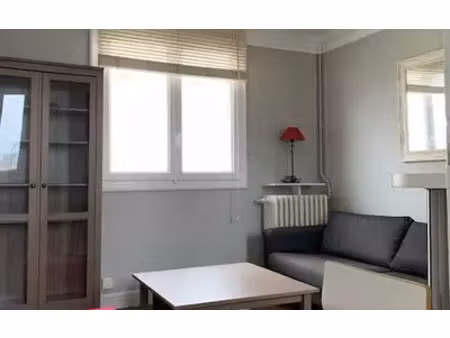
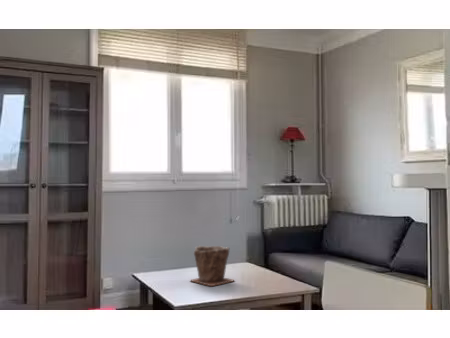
+ plant pot (212, 263)
